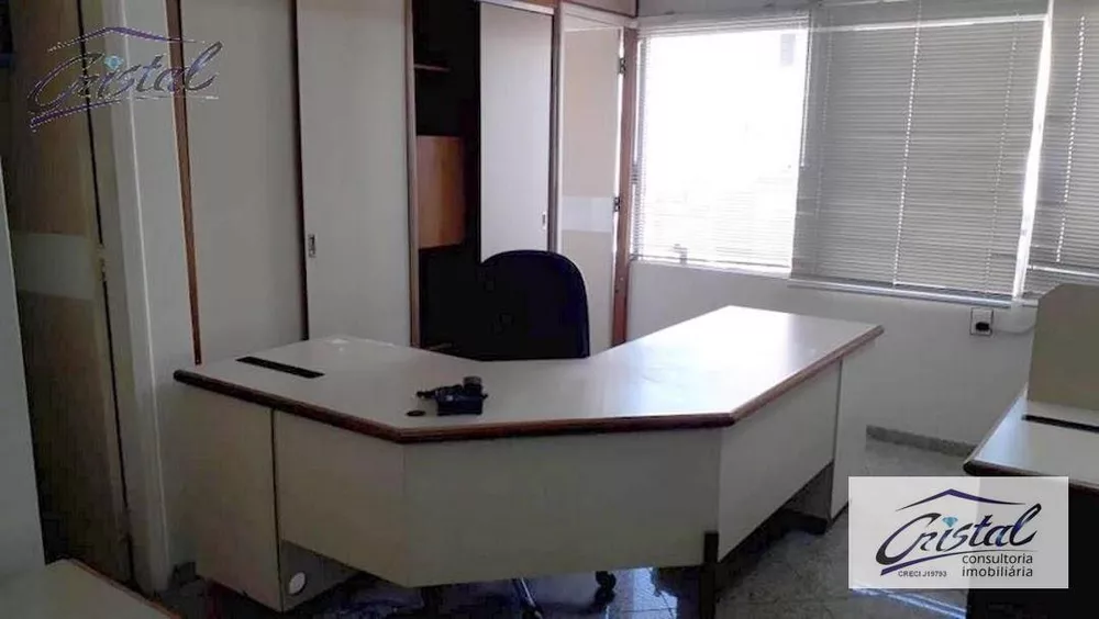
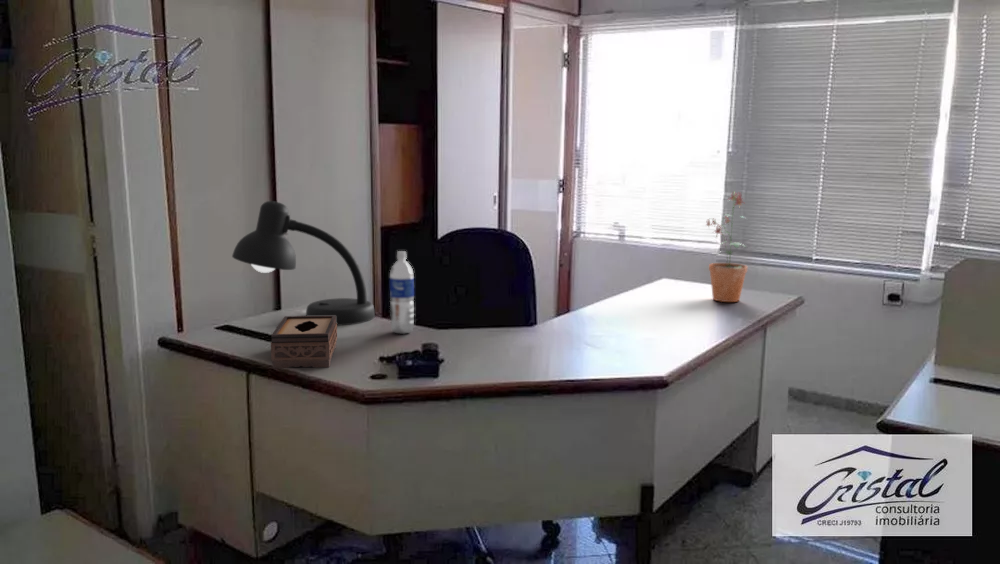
+ tissue box (305, 340)
+ water bottle (402, 292)
+ desk lamp (295, 260)
+ potted plant (725, 245)
